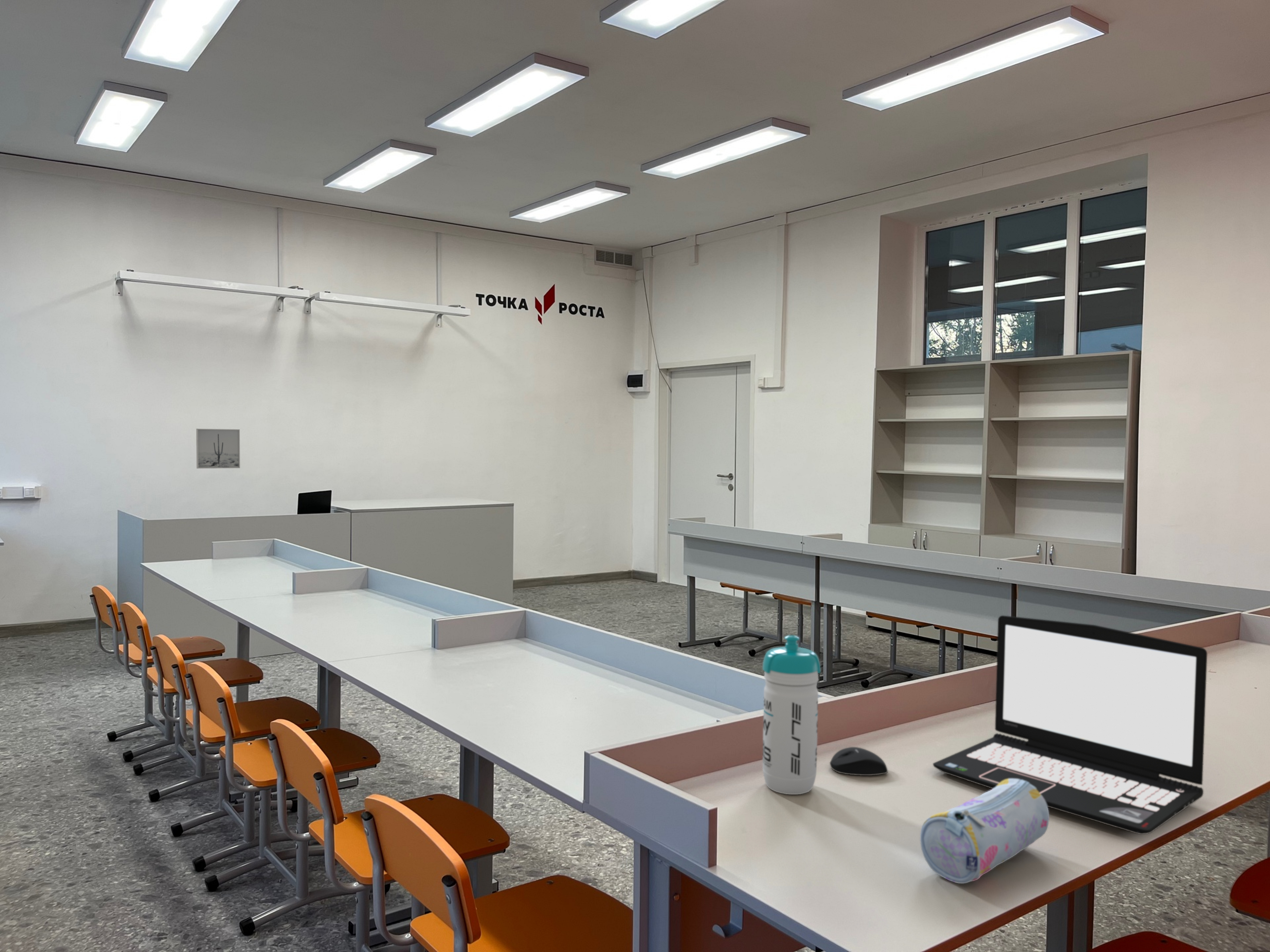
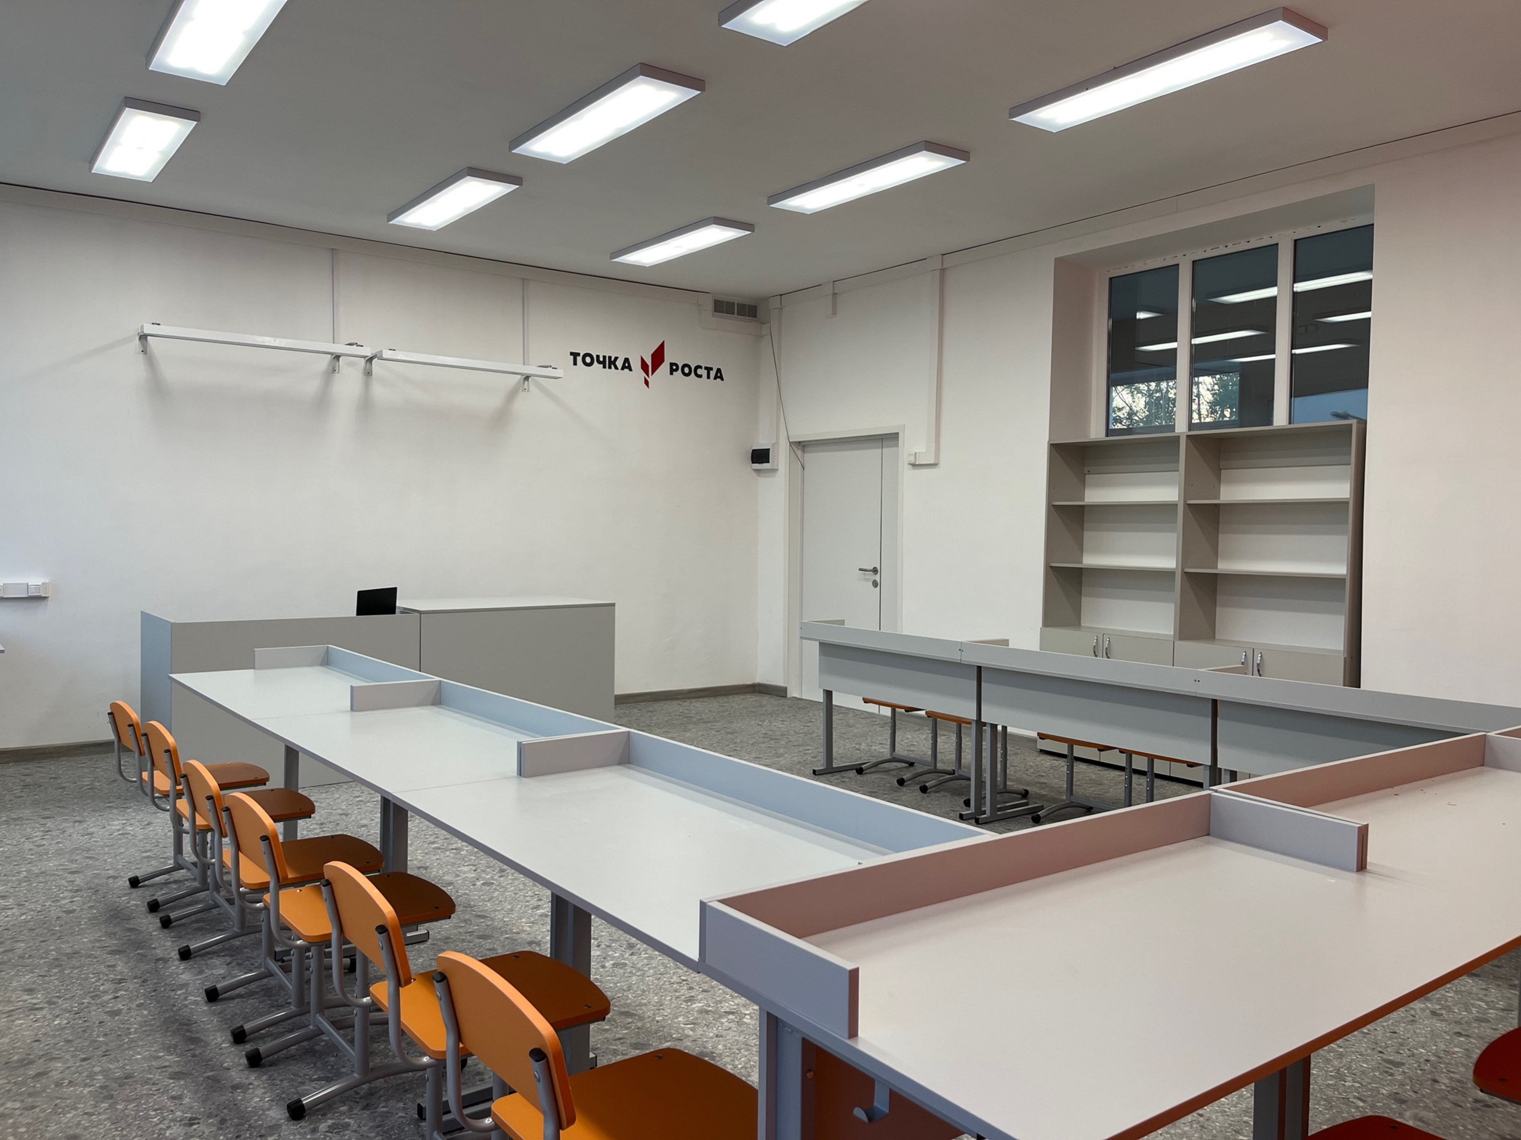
- wall art (218, 448)
- mouse (859, 760)
- pencil case (985, 827)
- laptop (1063, 711)
- water bottle (790, 711)
